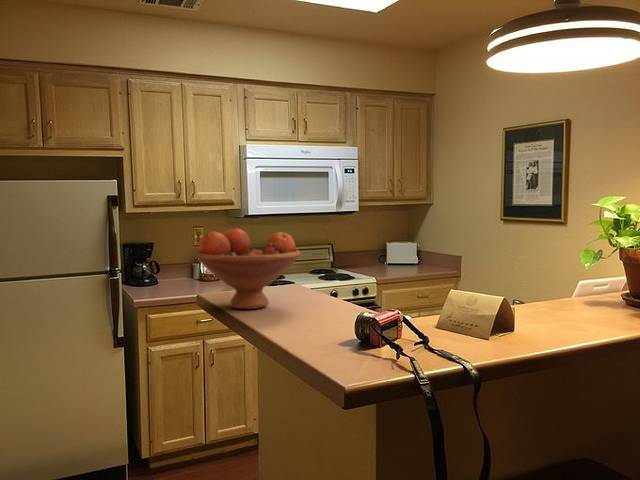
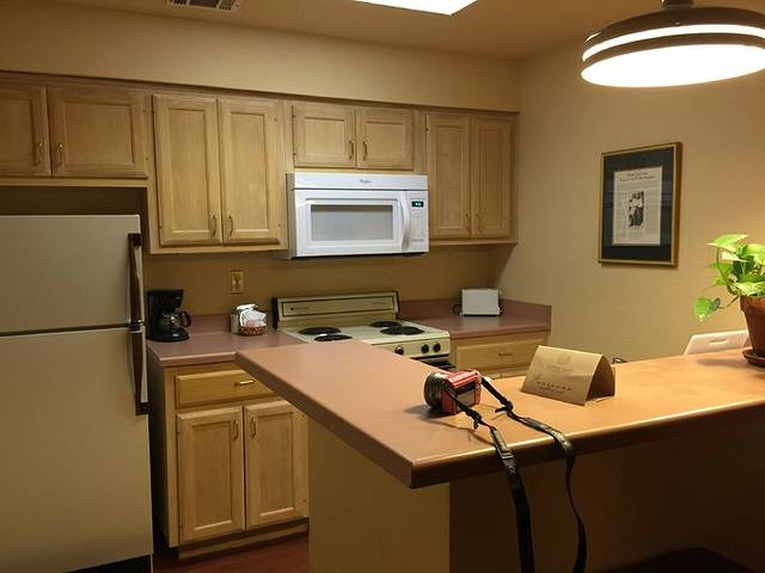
- fruit bowl (248, 268)
